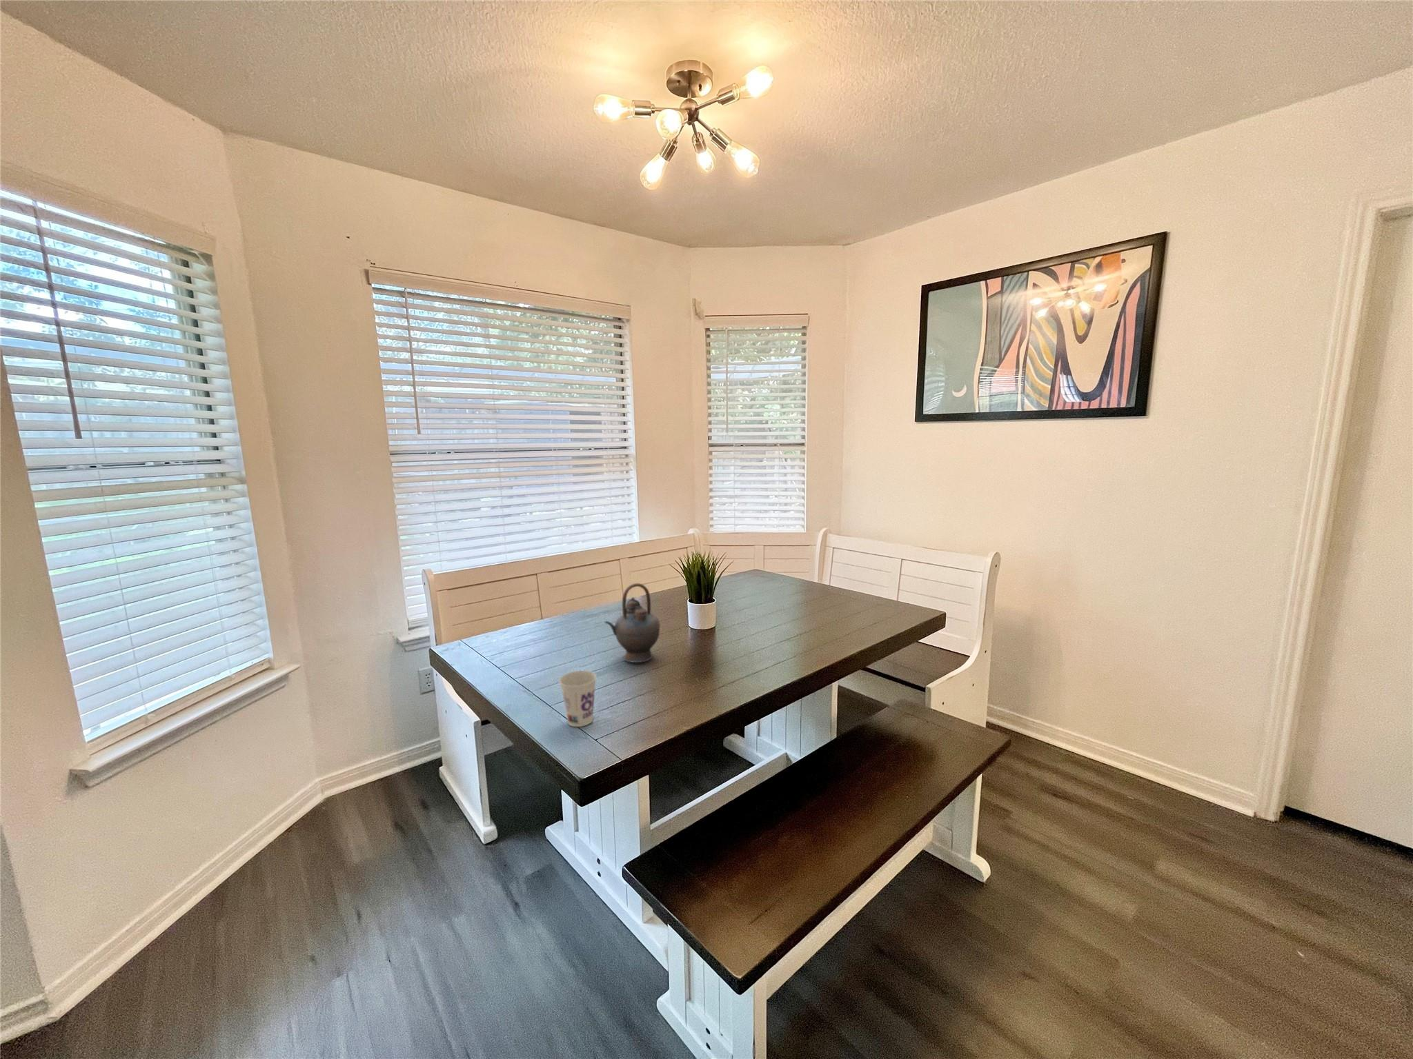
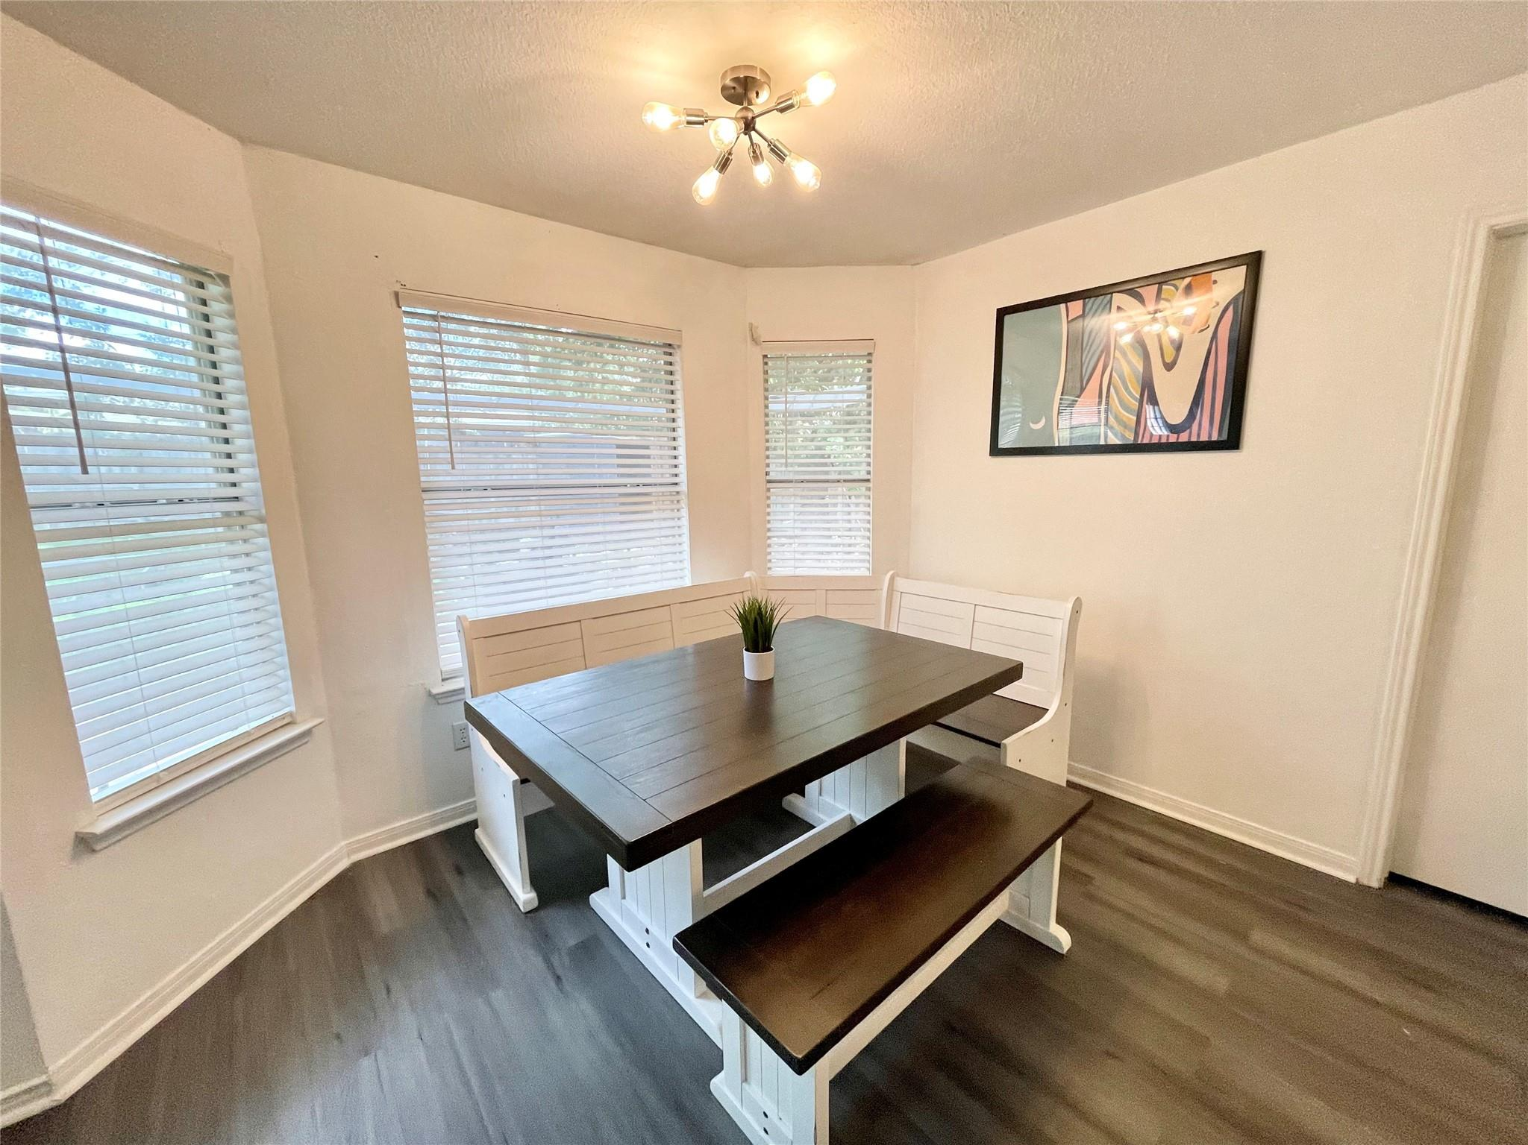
- teapot (632, 622)
- cup (579, 699)
